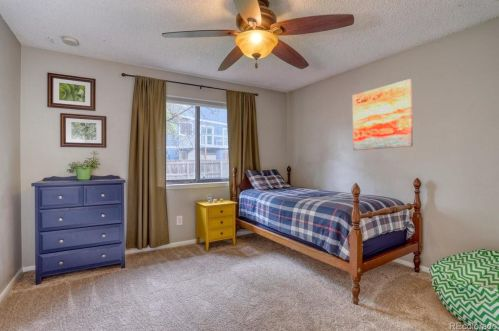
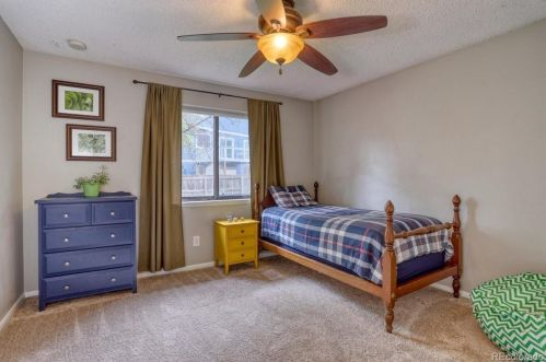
- wall art (379, 118)
